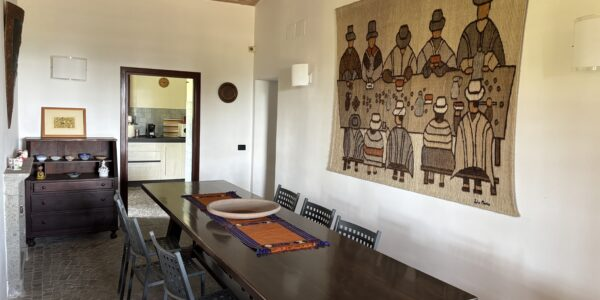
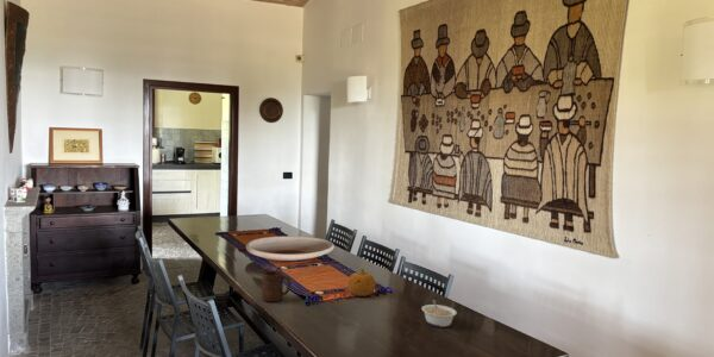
+ fruit (361, 281)
+ legume (437, 314)
+ cup (275, 286)
